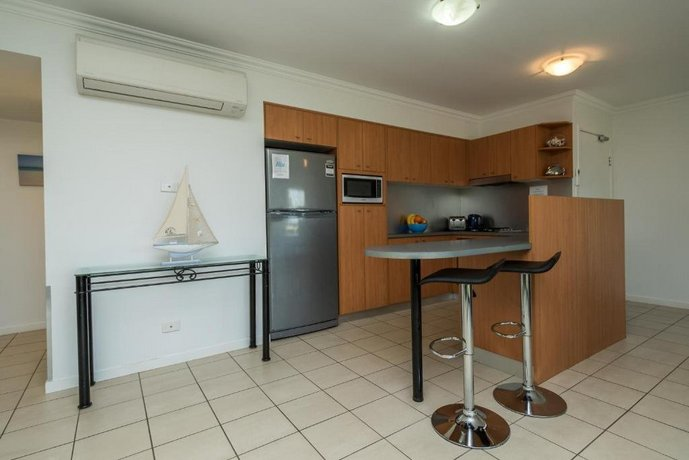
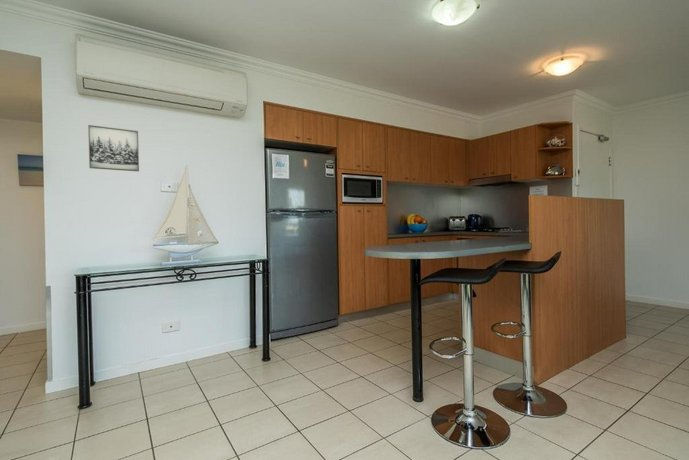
+ wall art (114, 149)
